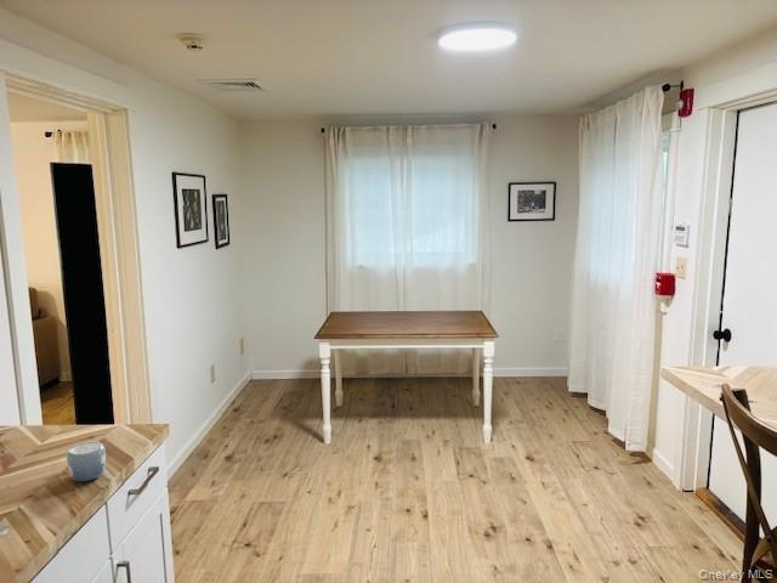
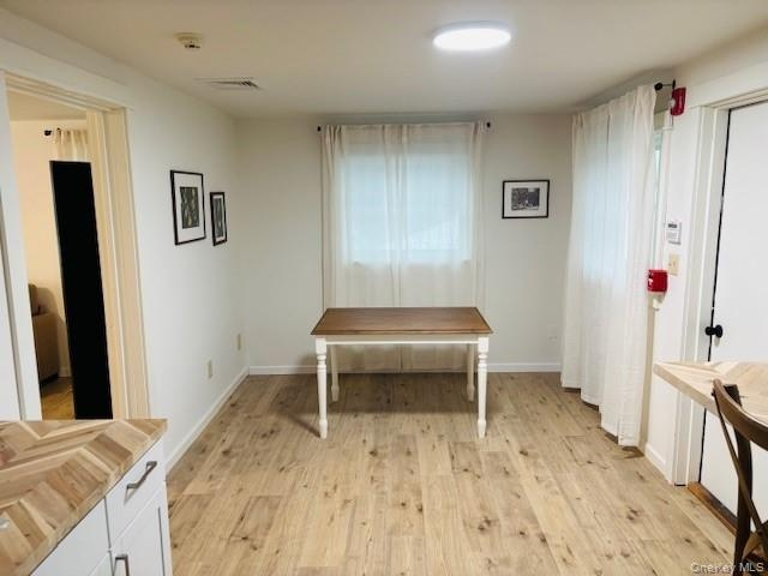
- mug (87, 459)
